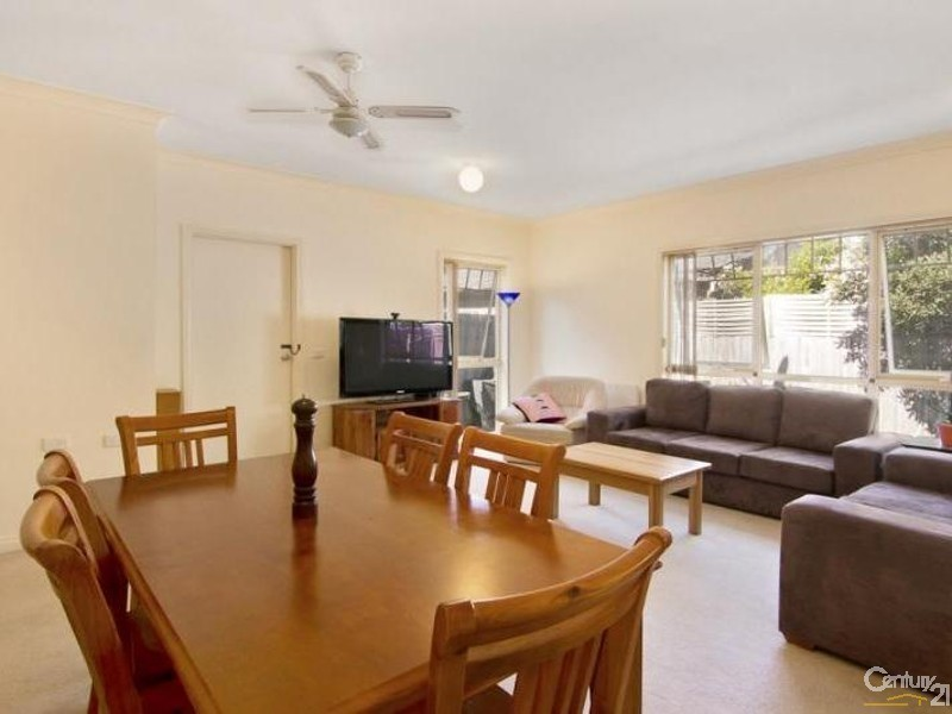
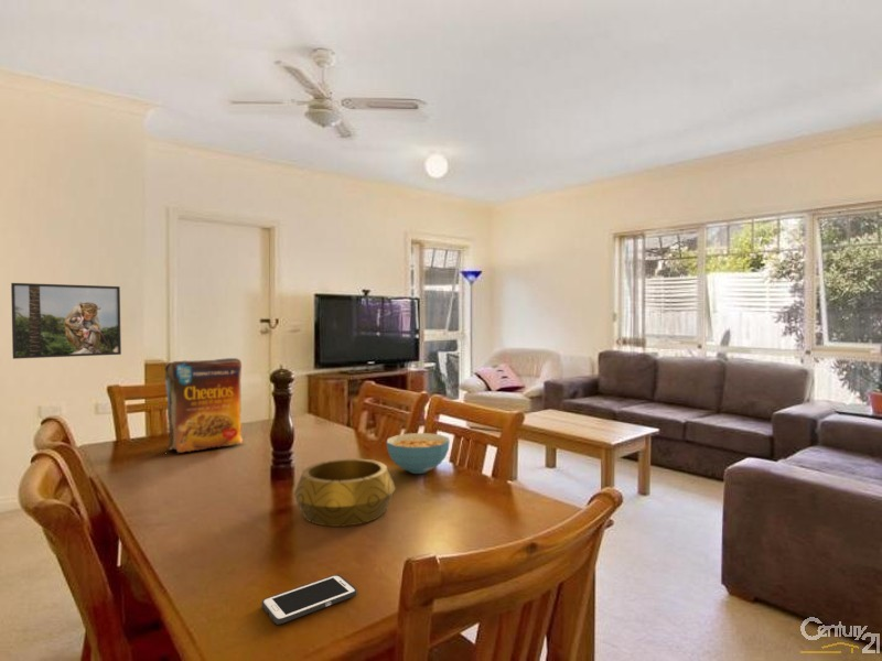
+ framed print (68, 321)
+ decorative bowl (345, 489)
+ cell phone (310, 597)
+ cereal bowl (418, 455)
+ cereal box (203, 402)
